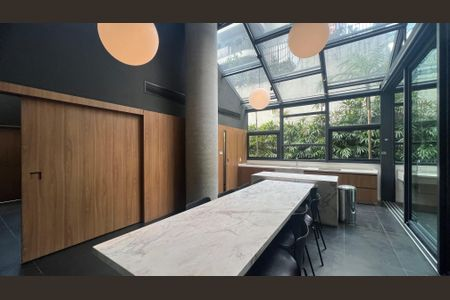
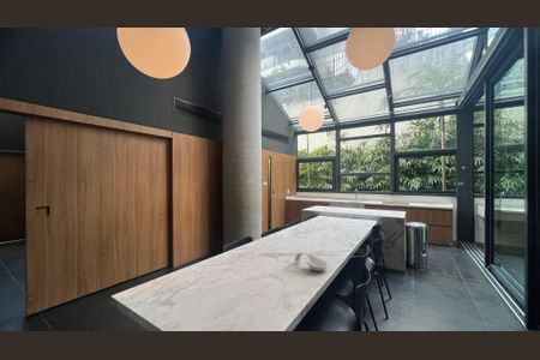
+ spoon rest (310, 260)
